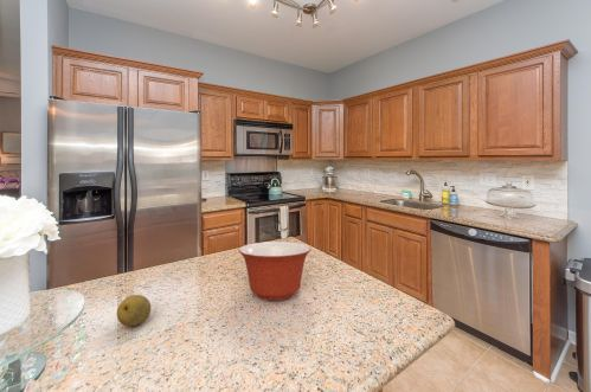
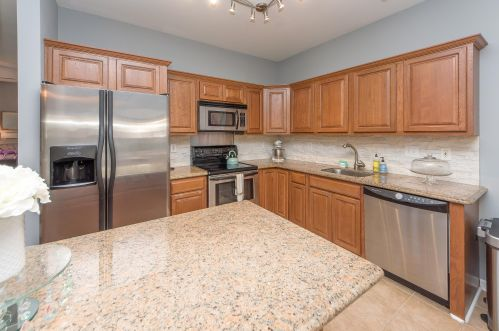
- fruit (134, 310)
- mixing bowl (275, 270)
